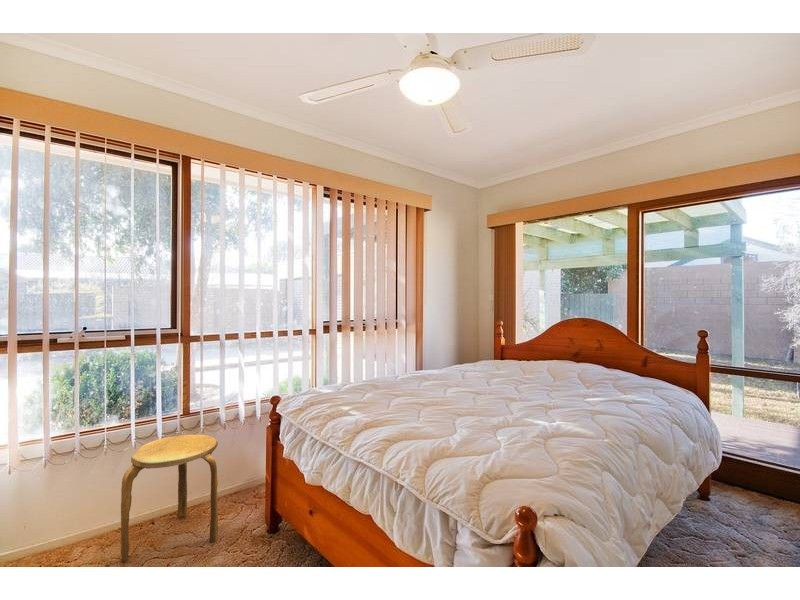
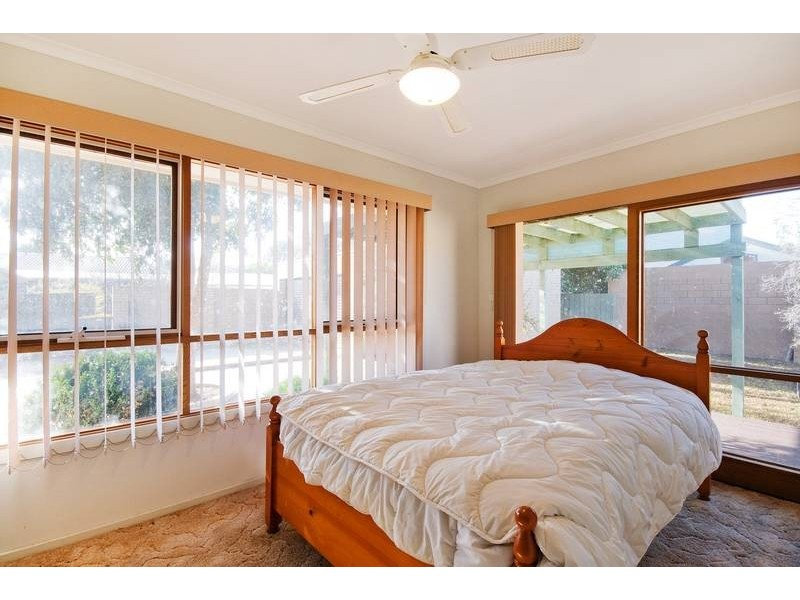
- stool (178, 492)
